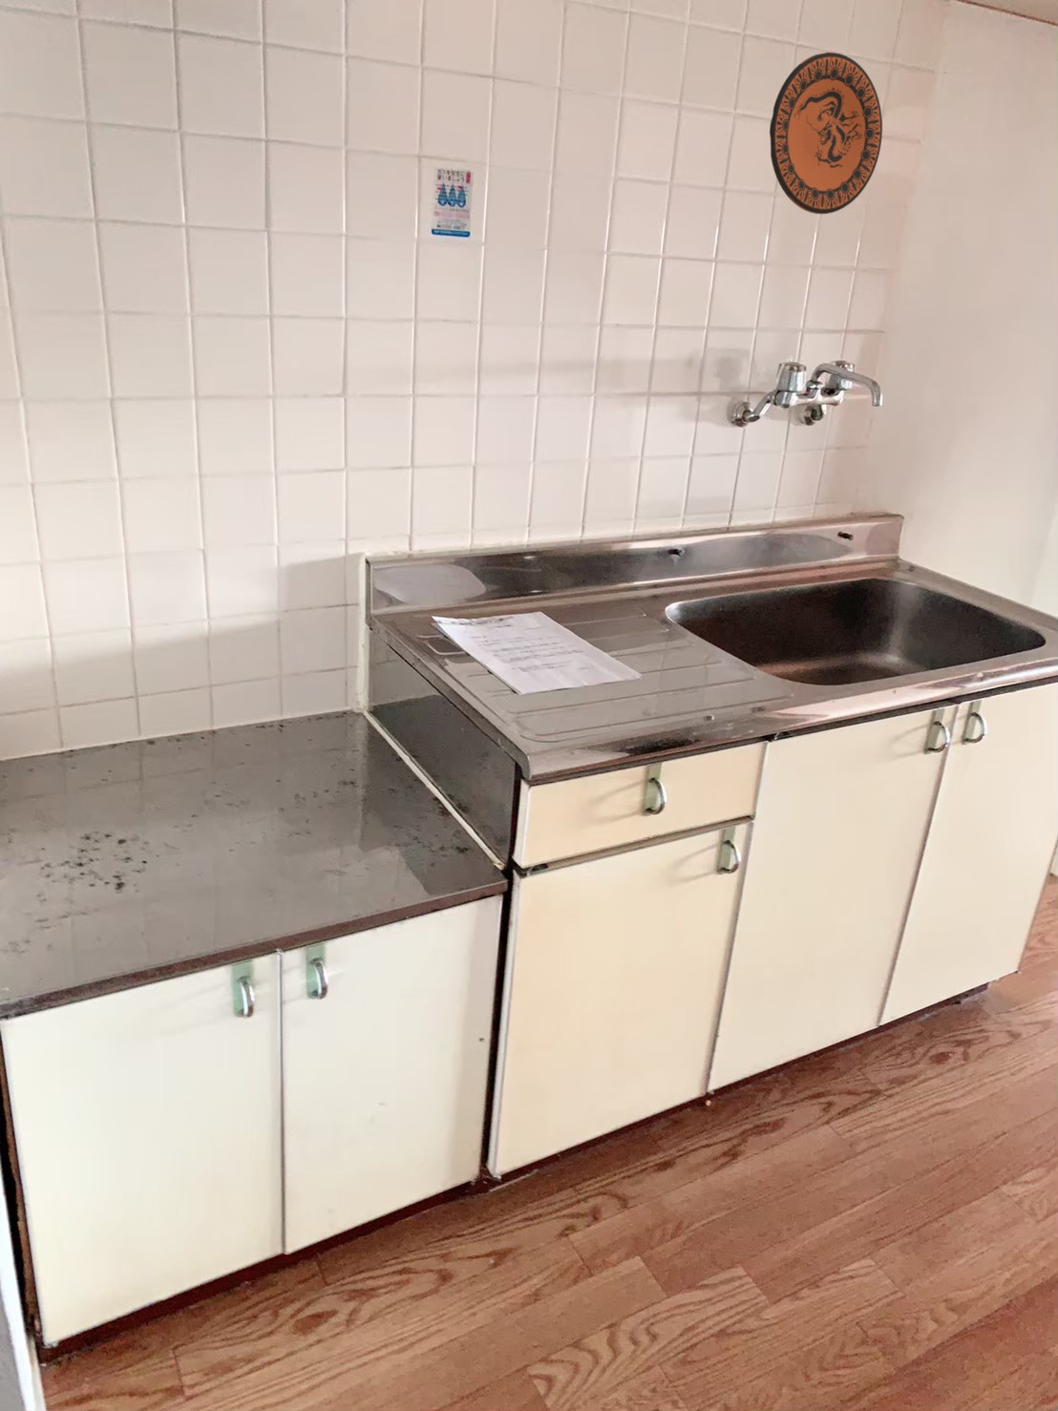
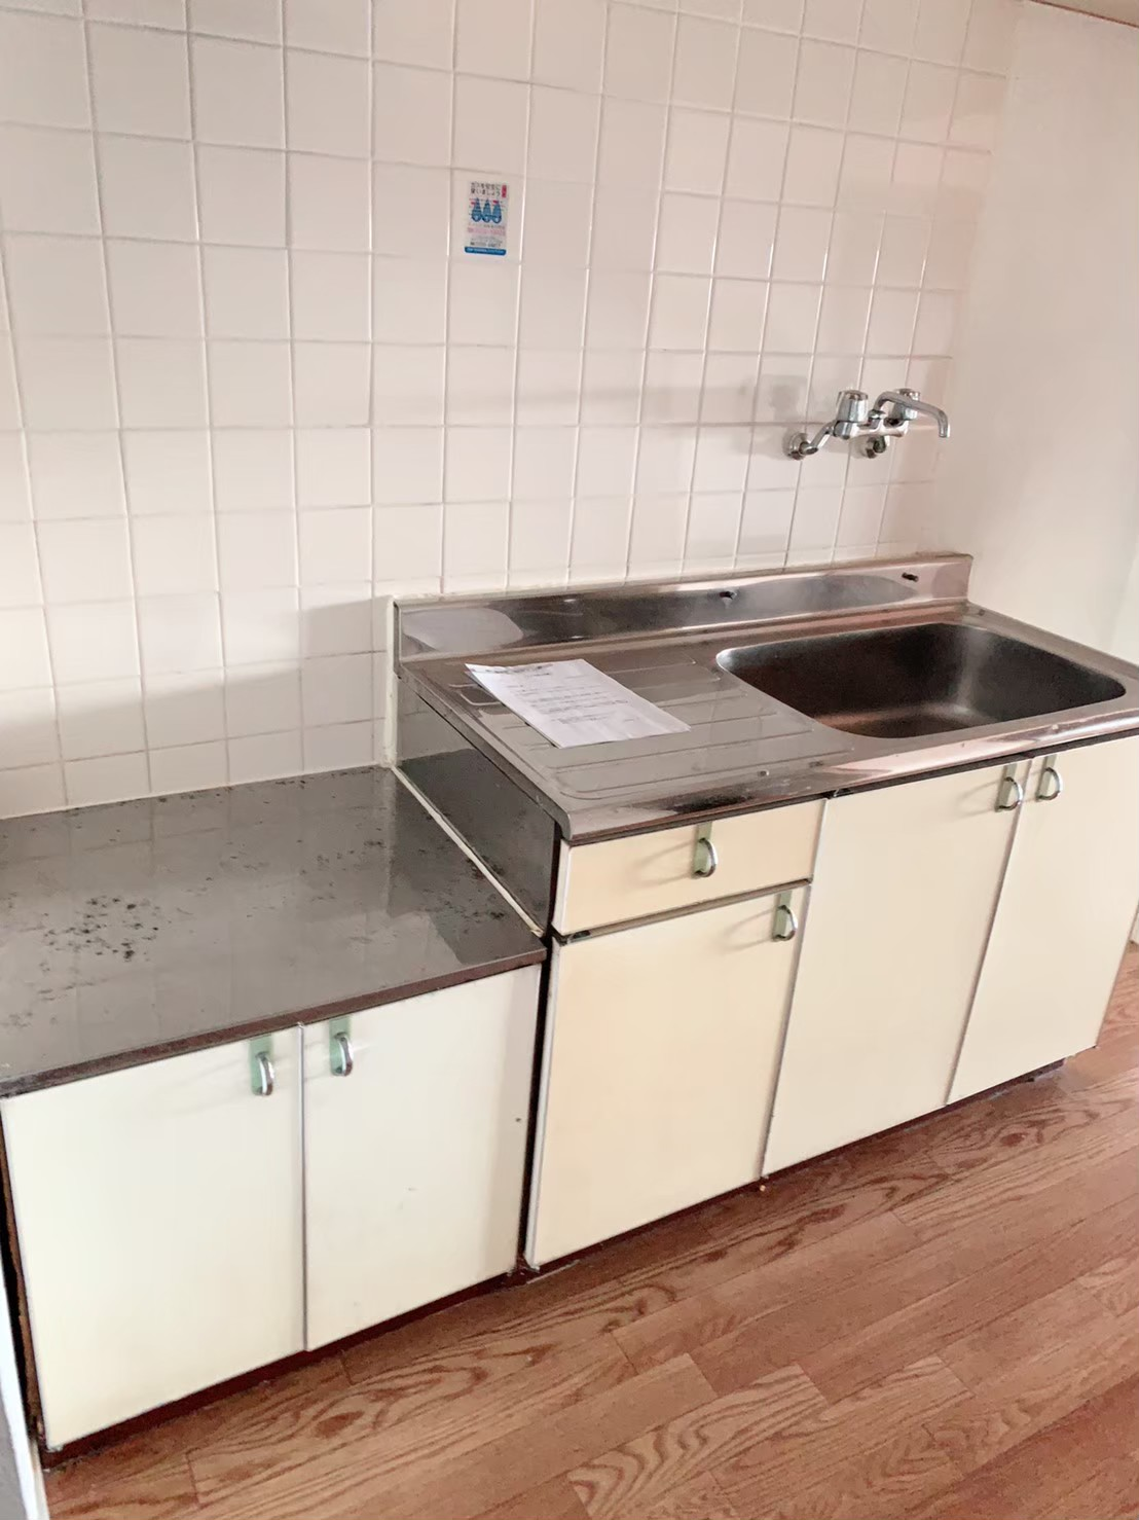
- decorative plate (825, 136)
